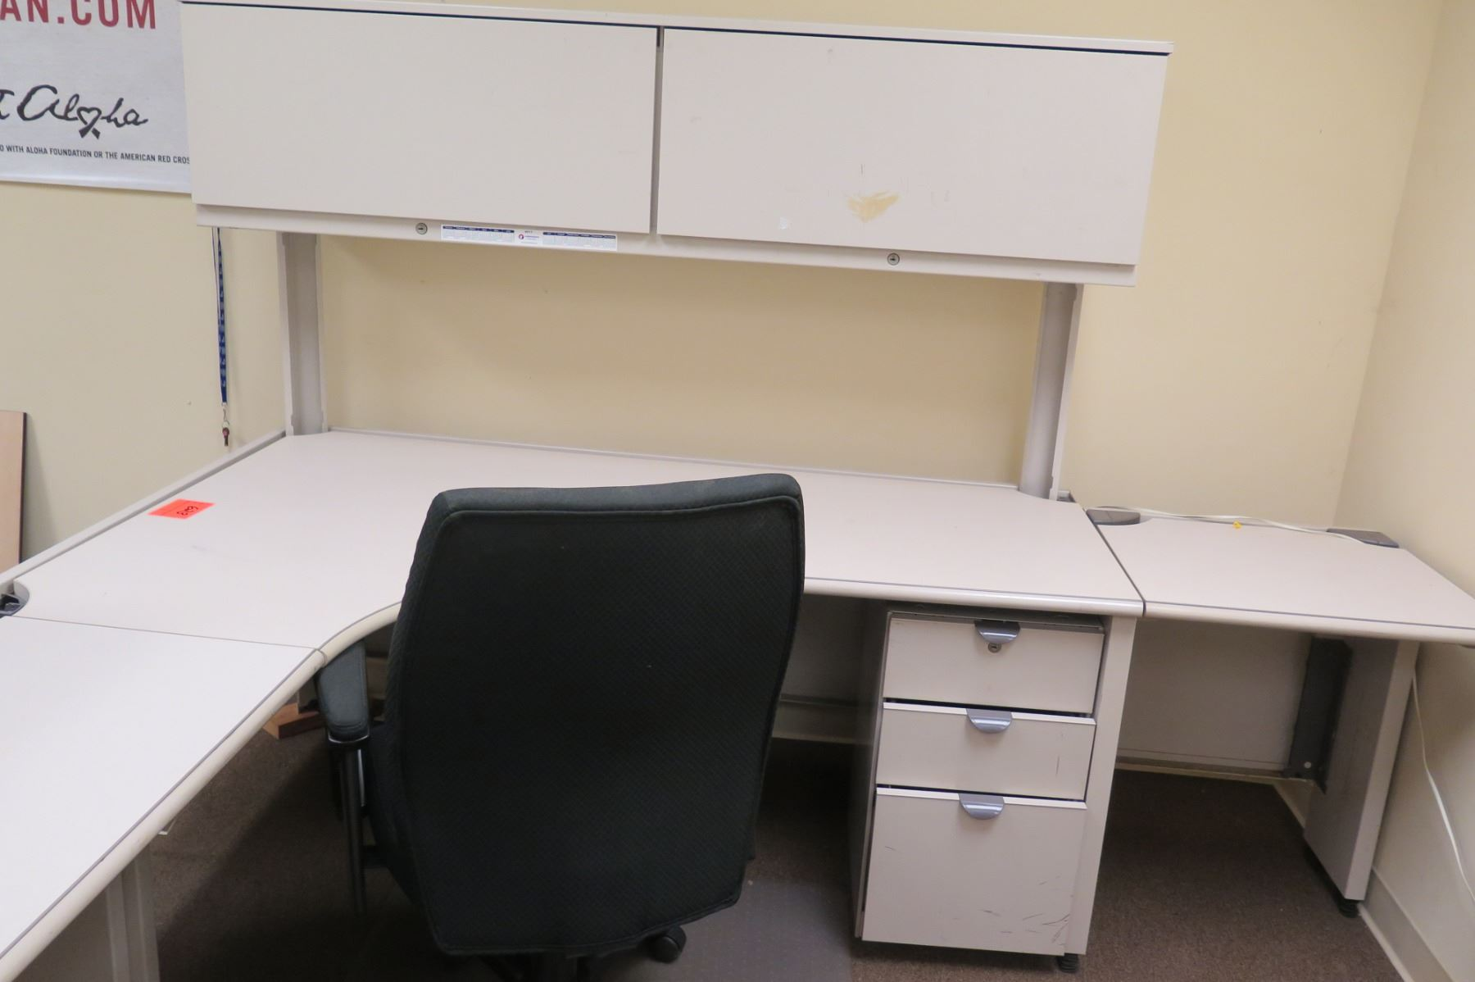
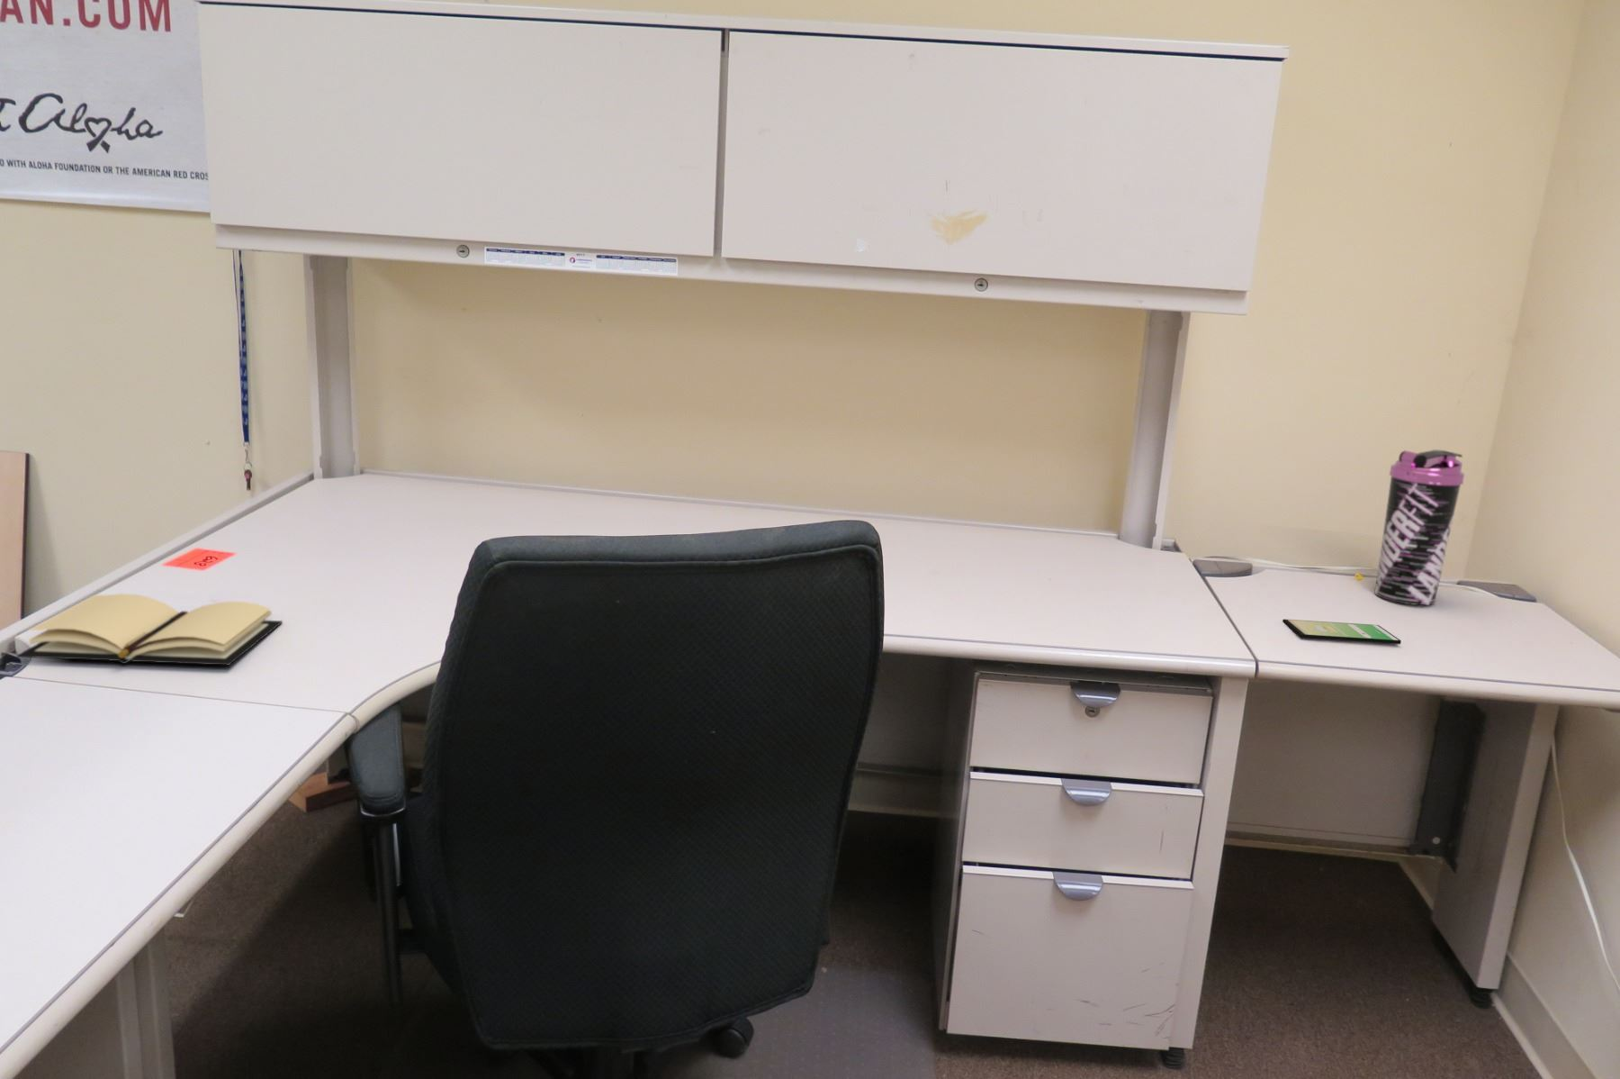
+ water bottle (1417, 525)
+ smartphone (1343, 631)
+ book (155, 627)
